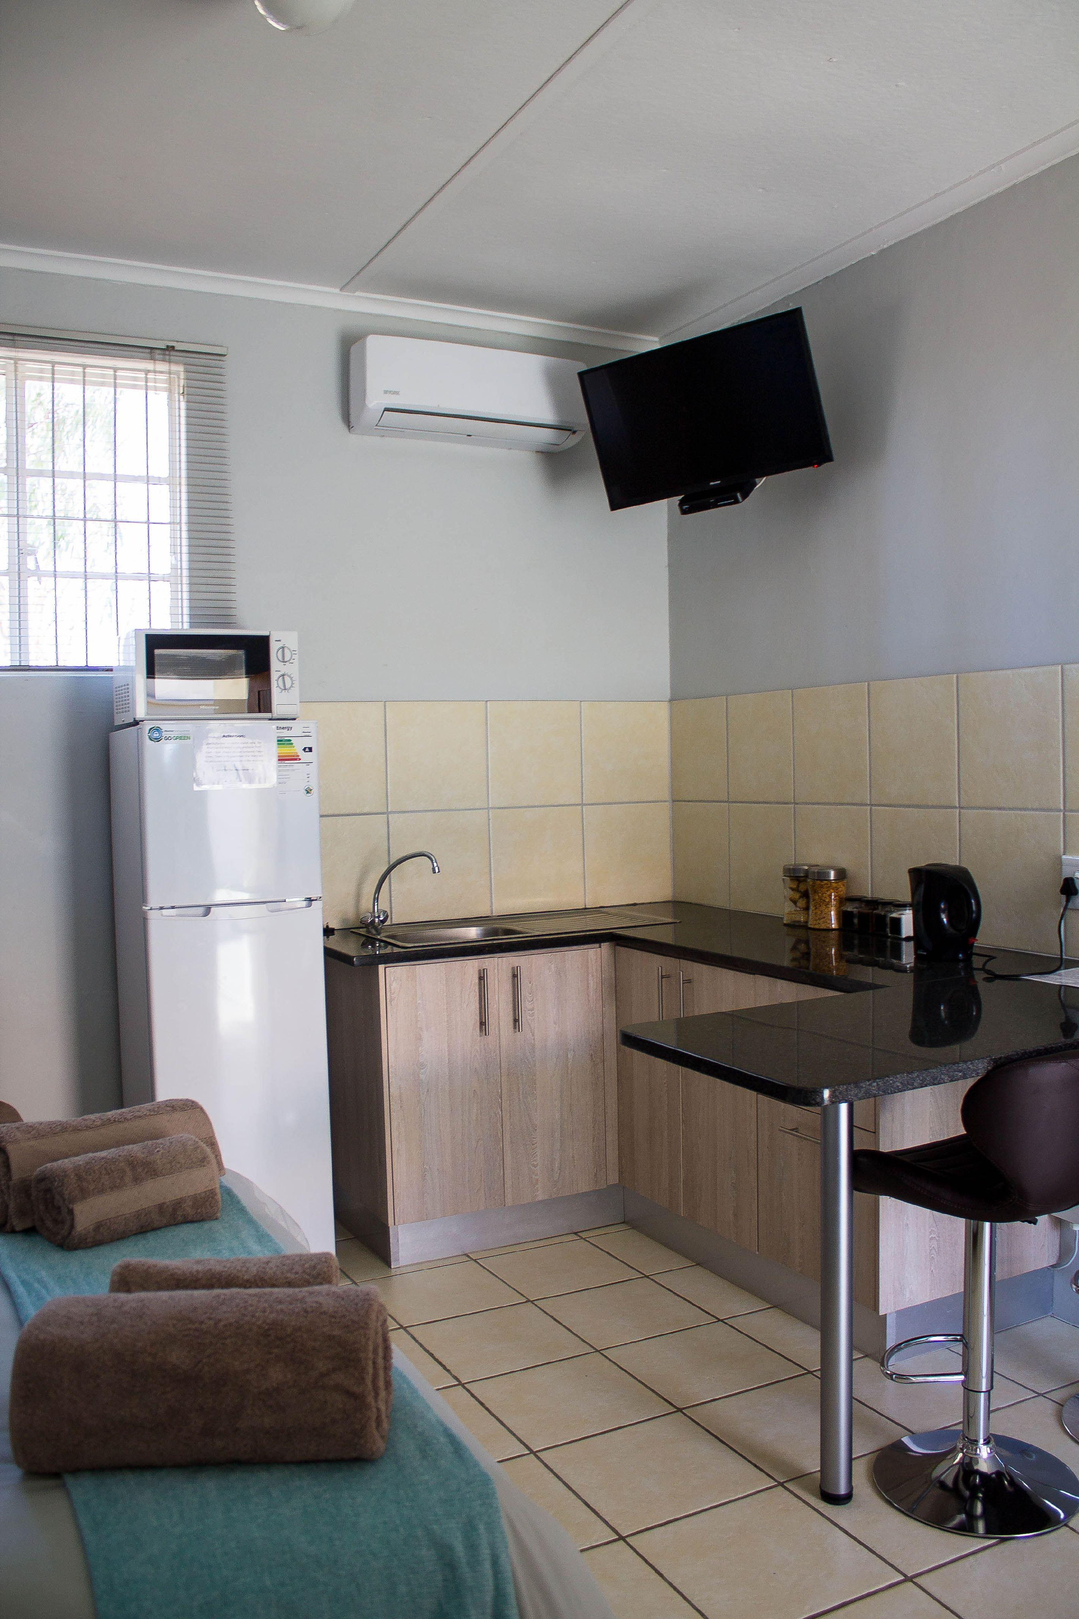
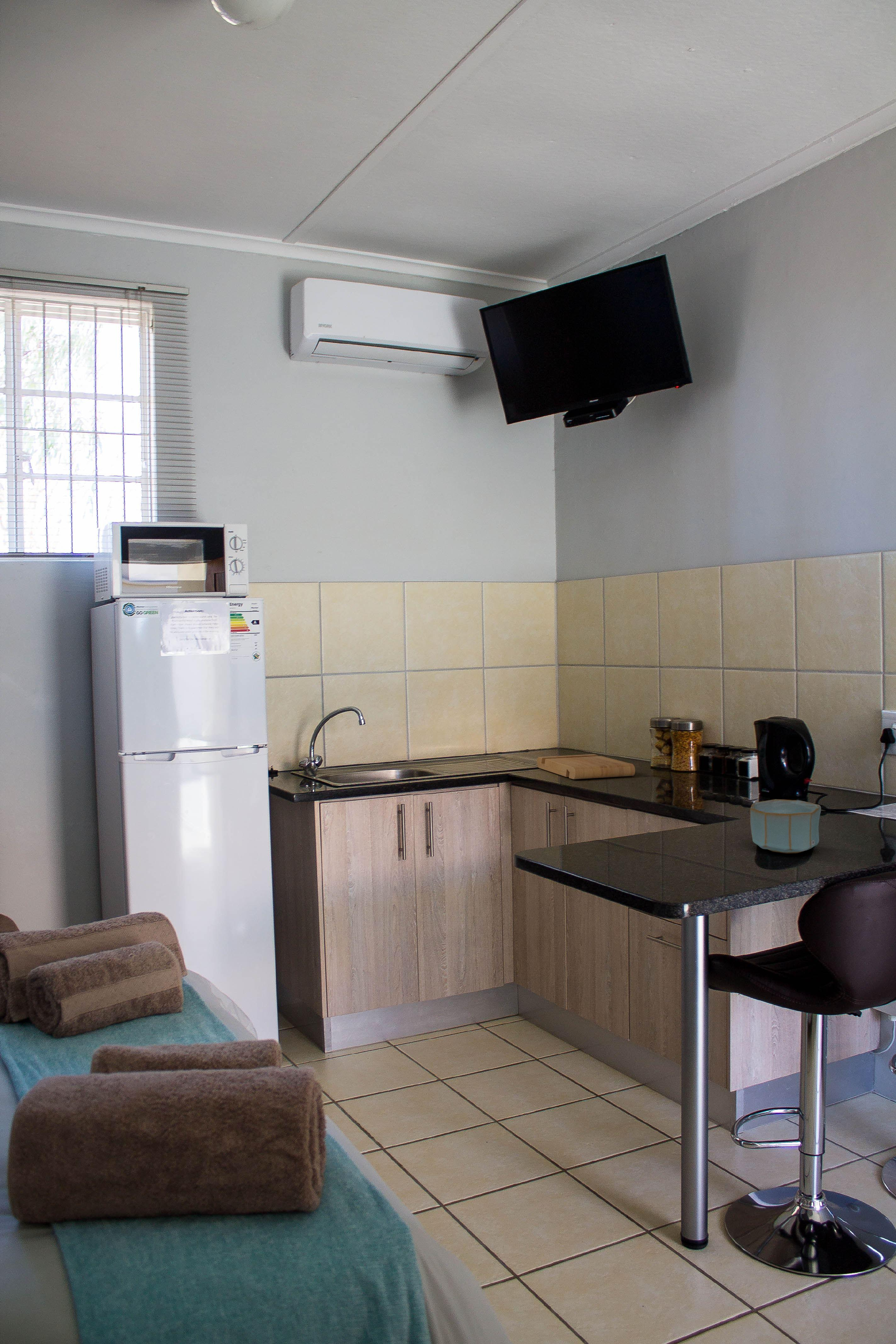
+ cutting board (584, 766)
+ bowl (785, 827)
